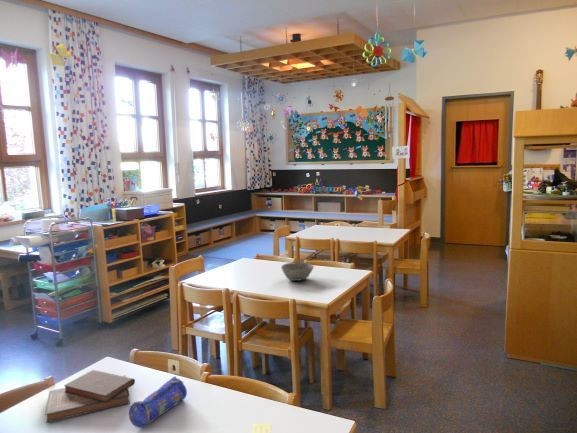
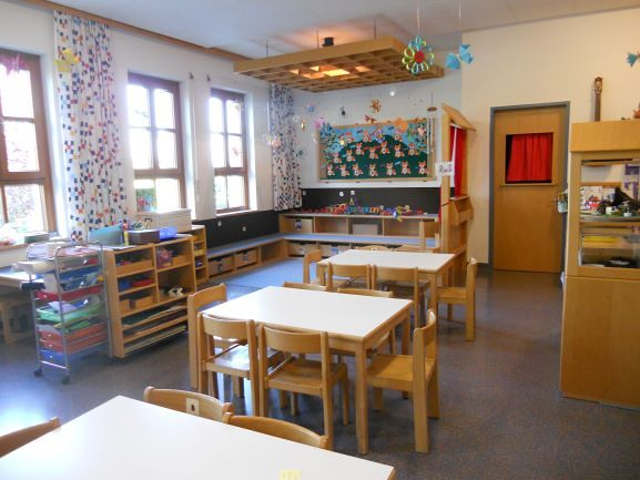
- bowl (297, 272)
- pencil case (159, 400)
- diary (92, 389)
